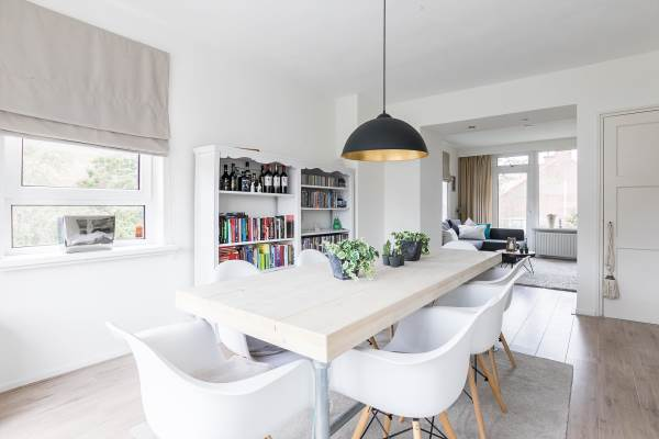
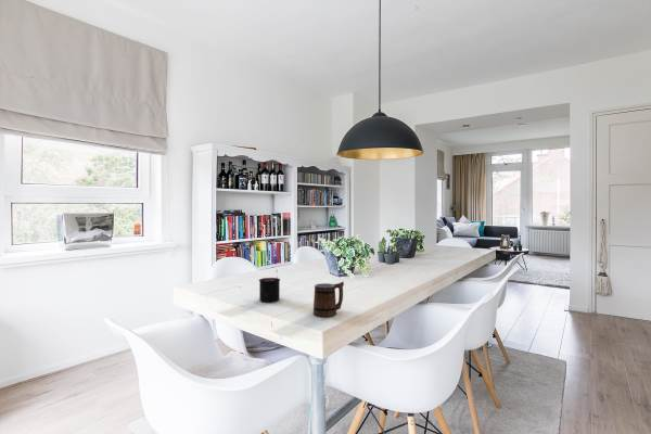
+ candle (269, 284)
+ mug (329, 297)
